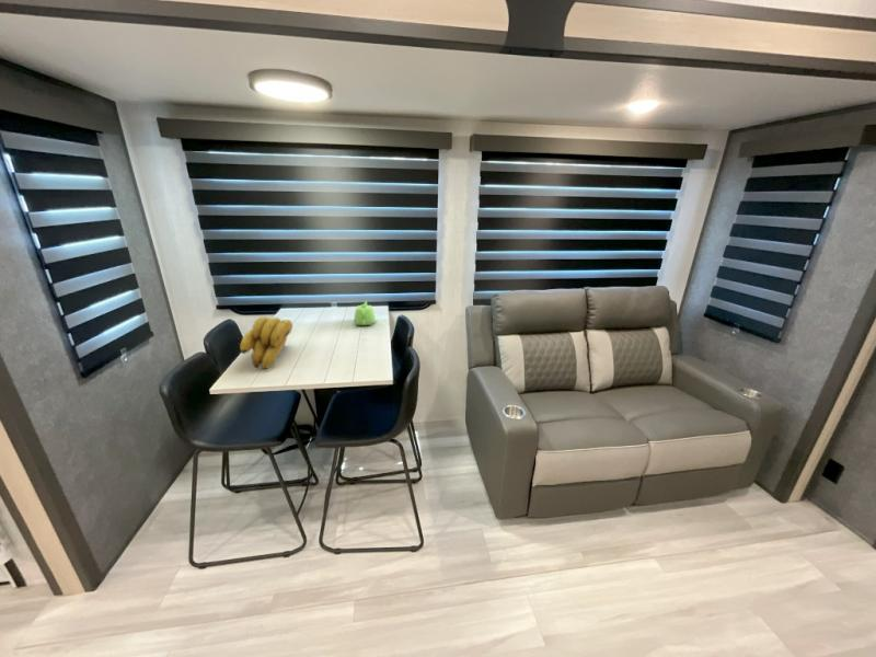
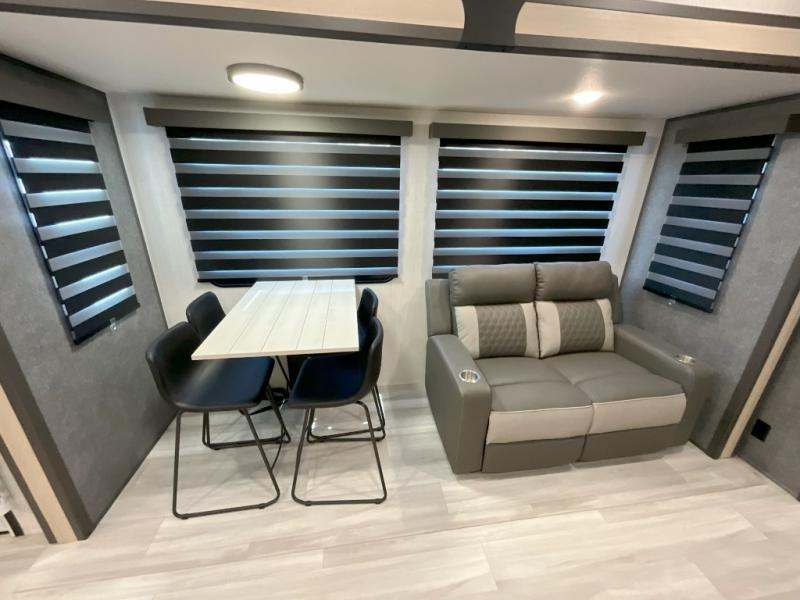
- teapot (365, 312)
- banana bunch (268, 338)
